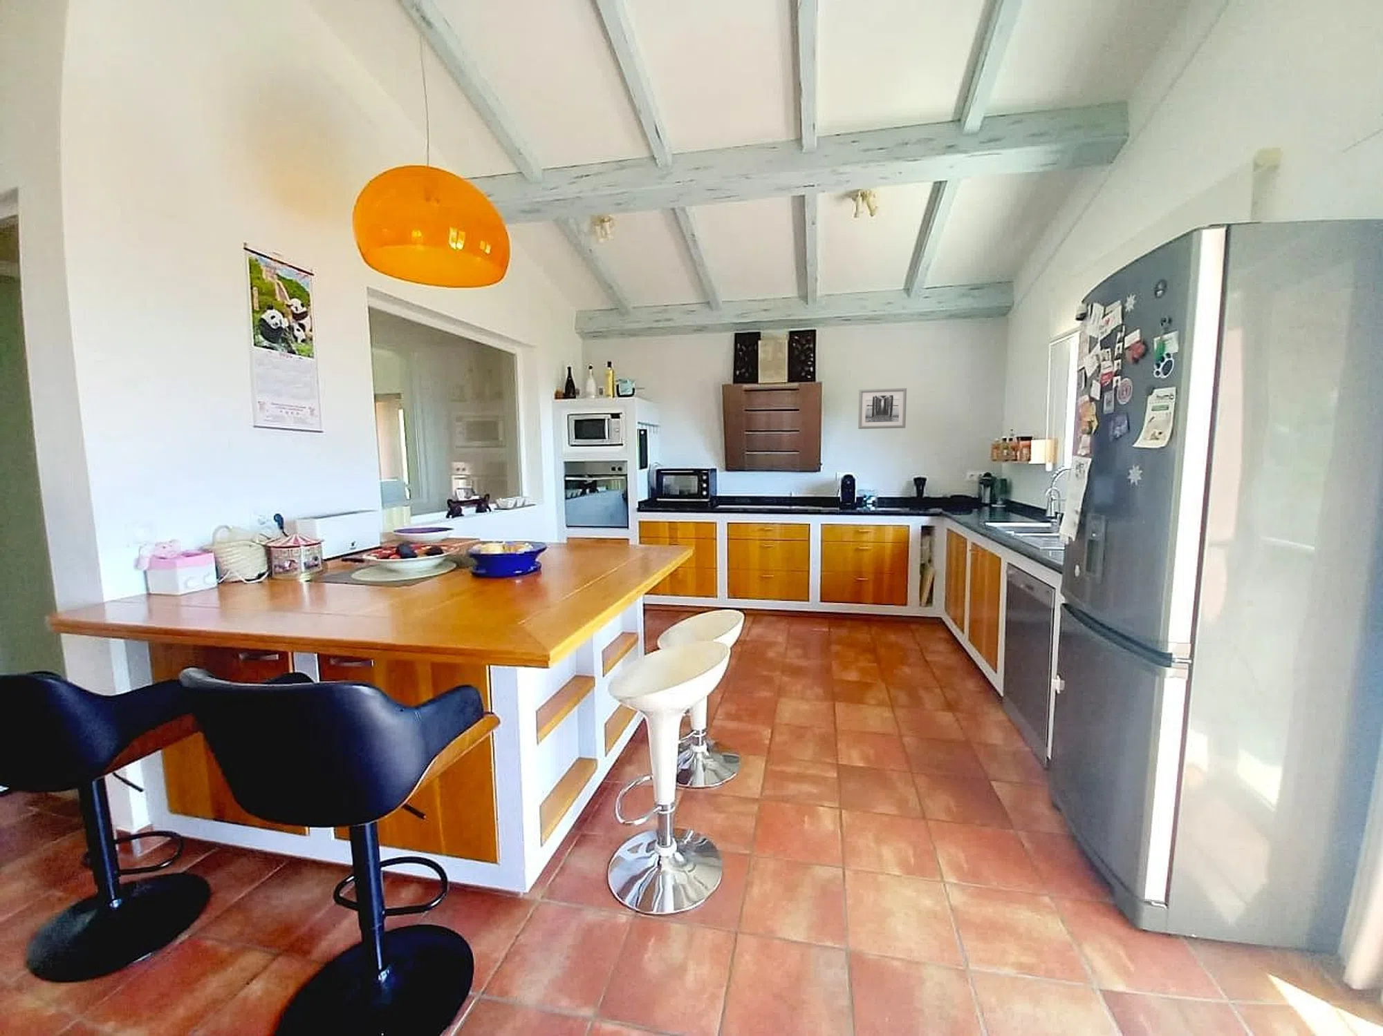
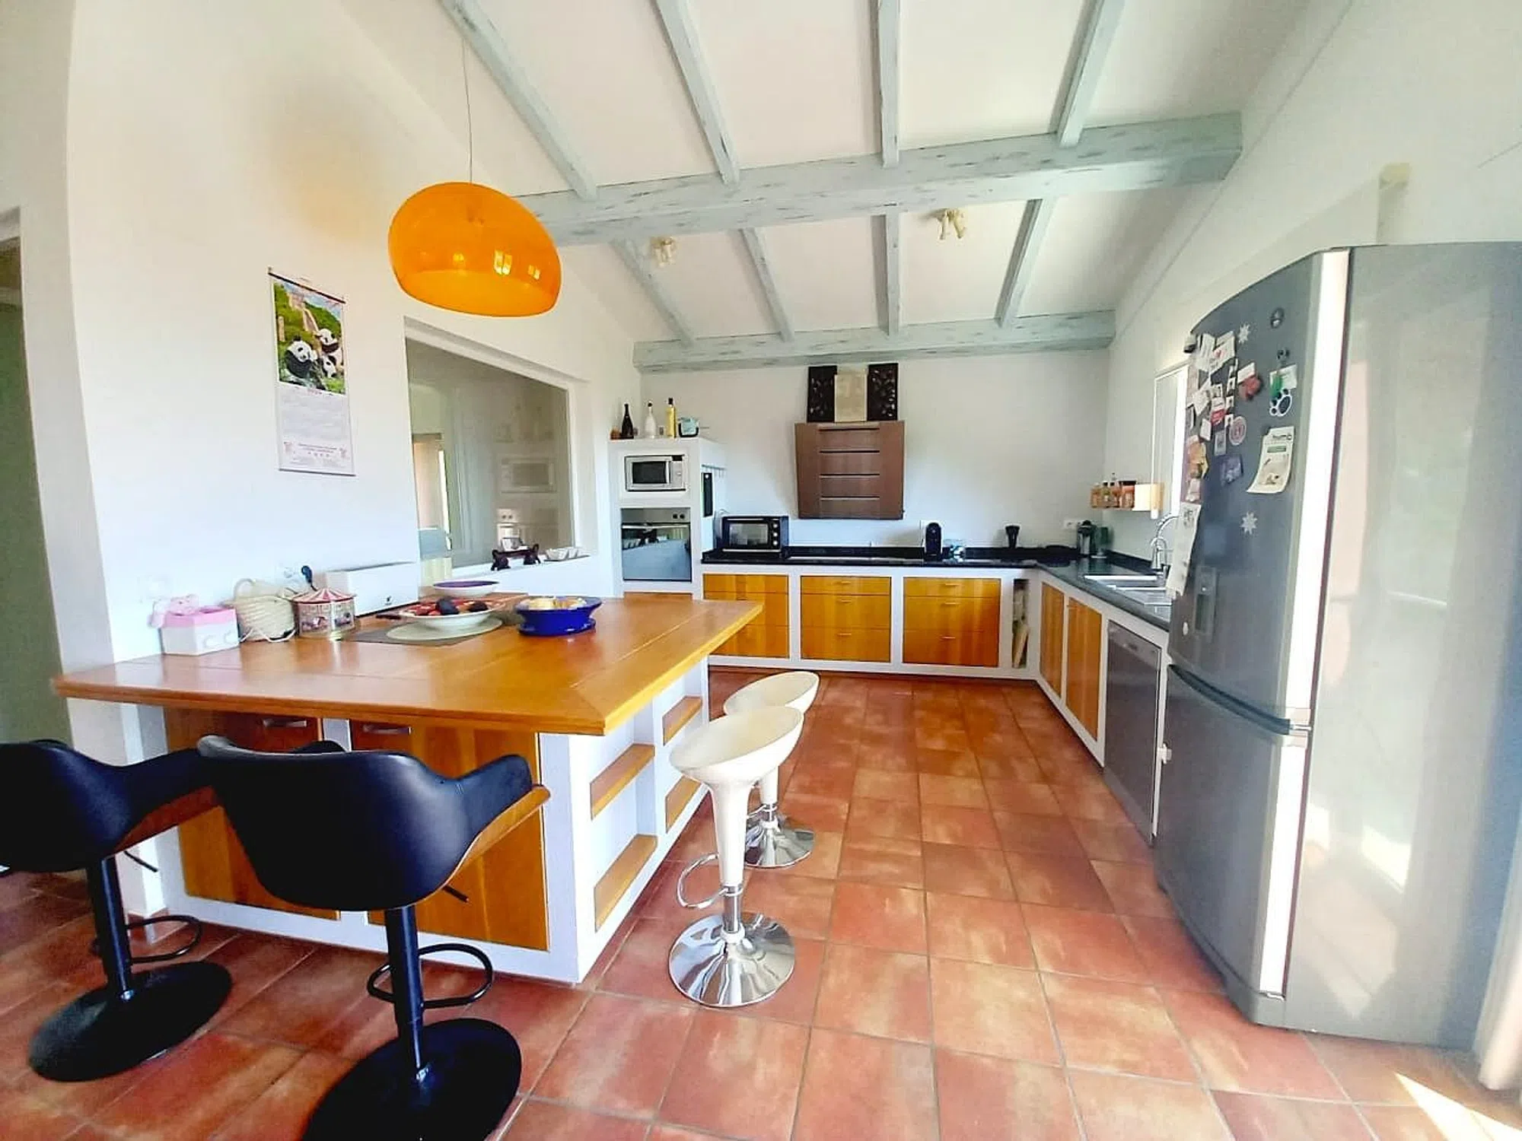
- wall art (882, 408)
